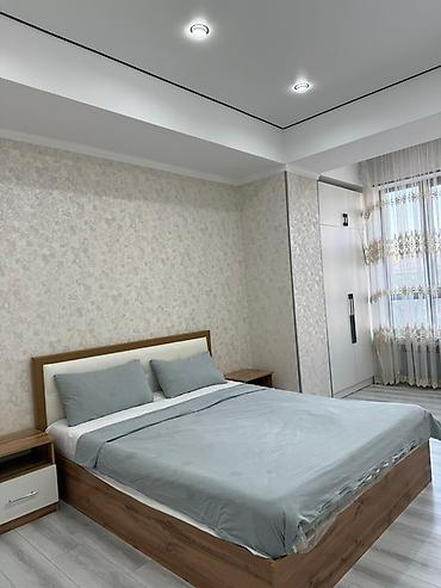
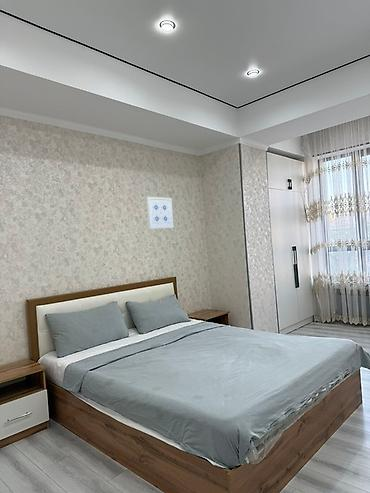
+ wall art (160, 212)
